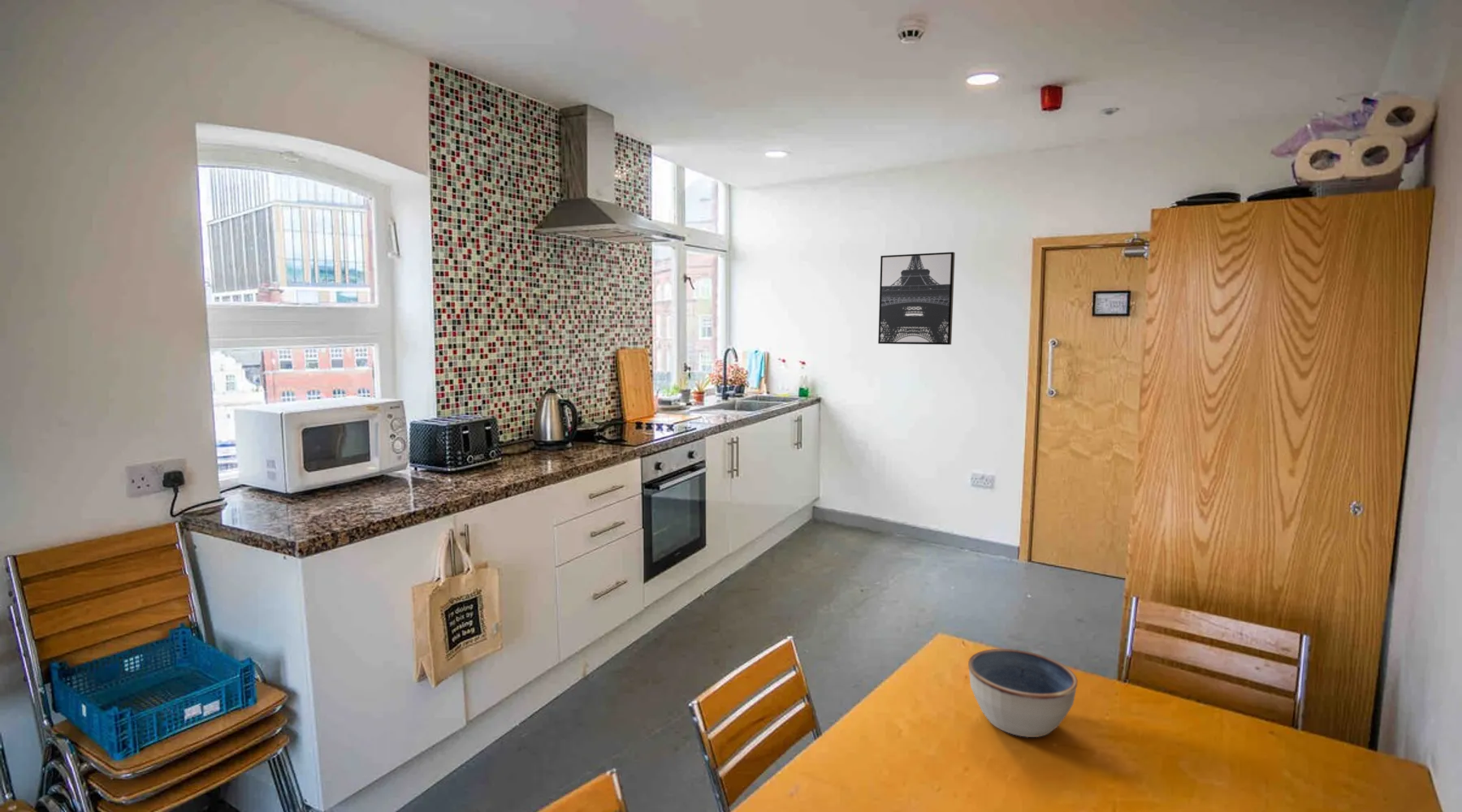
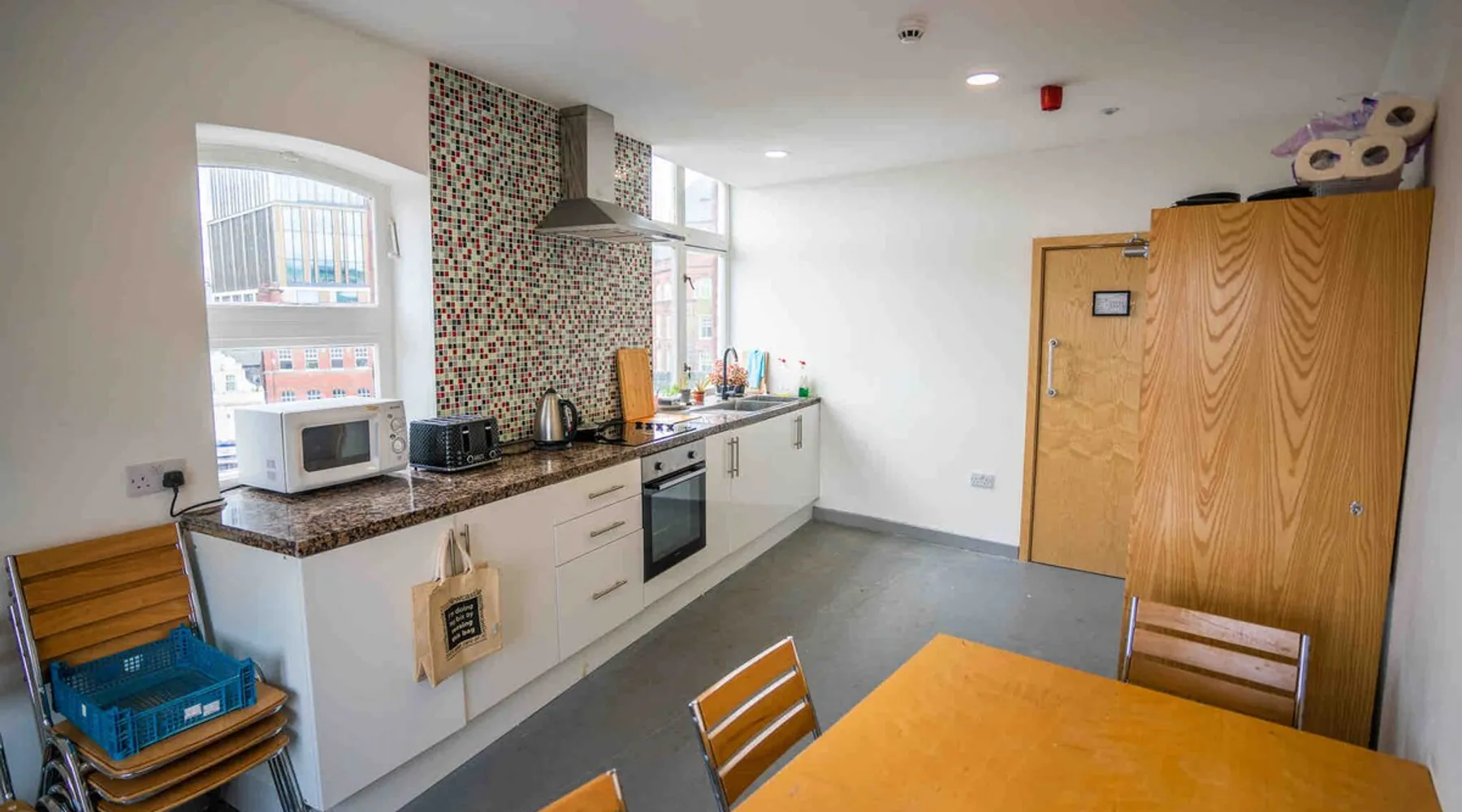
- bowl (1020, 696)
- wall art (915, 299)
